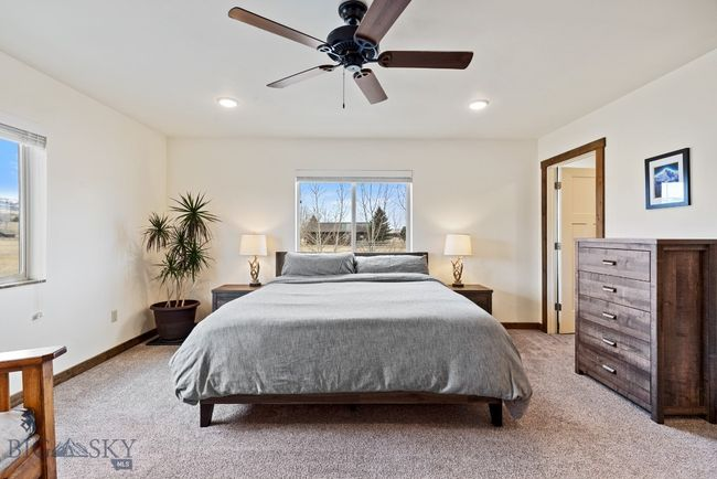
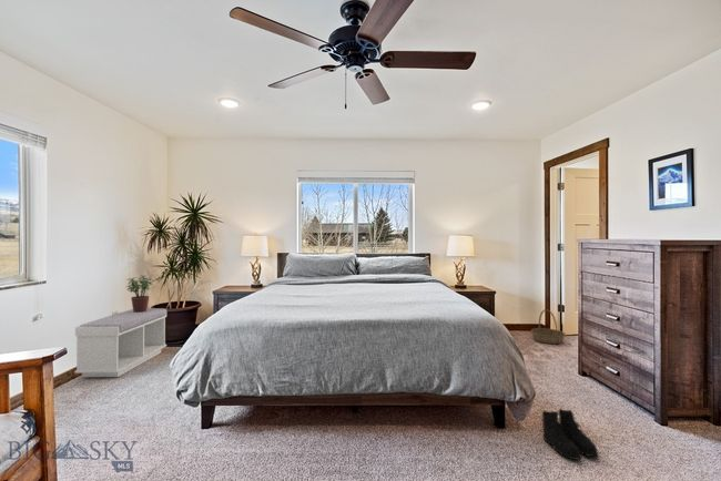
+ bench (126, 338)
+ boots (568, 430)
+ potted plant (141, 293)
+ basket (547, 328)
